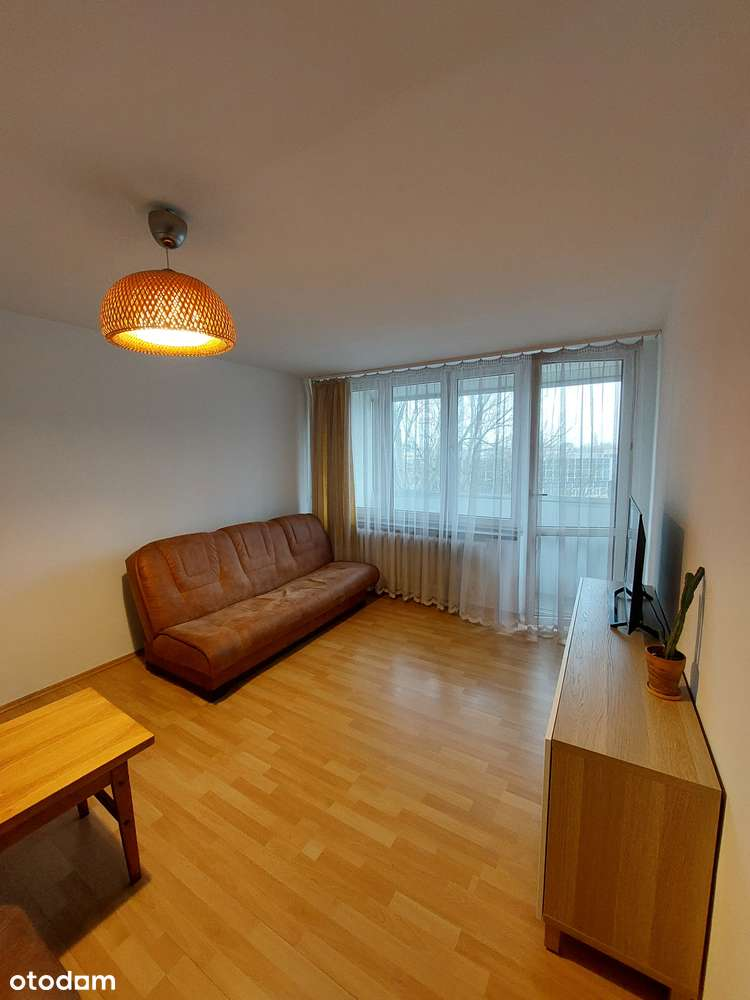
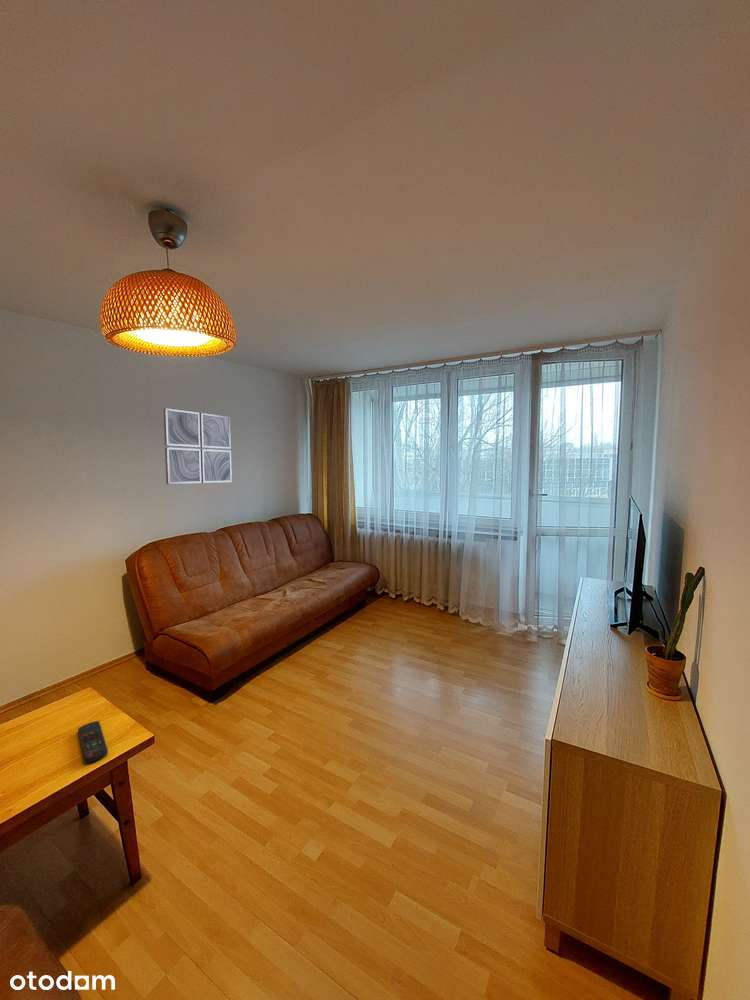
+ wall art (200, 449)
+ remote control (92, 740)
